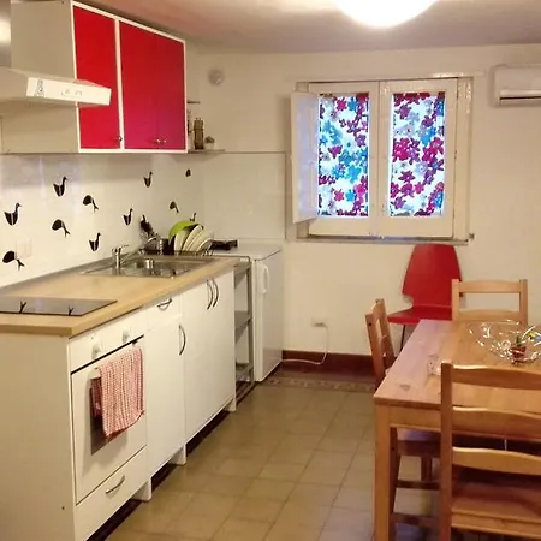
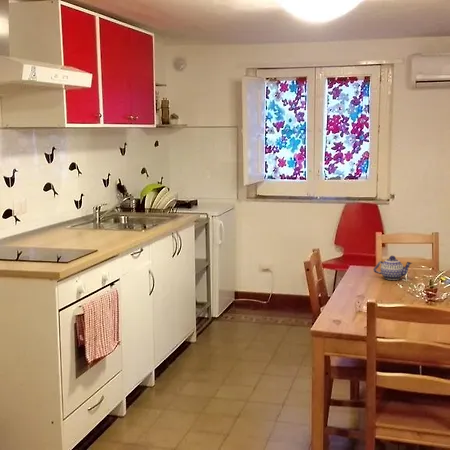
+ teapot (392, 267)
